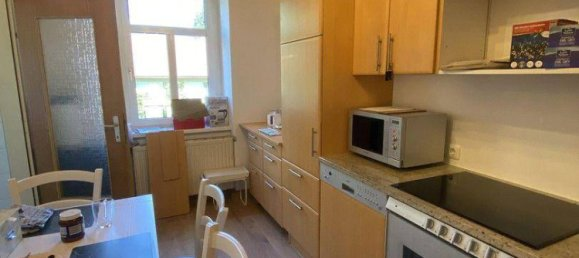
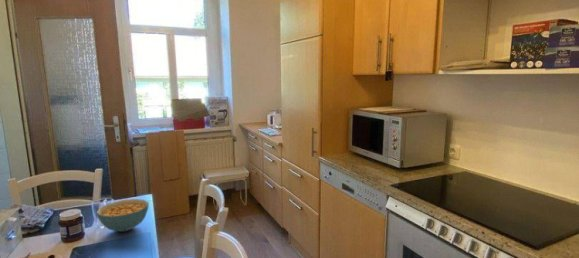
+ cereal bowl (124, 217)
